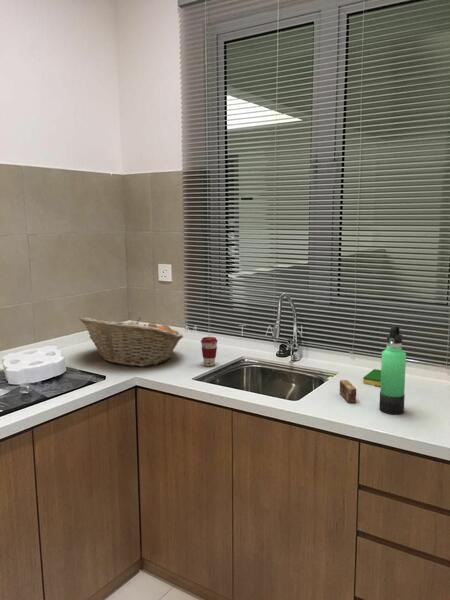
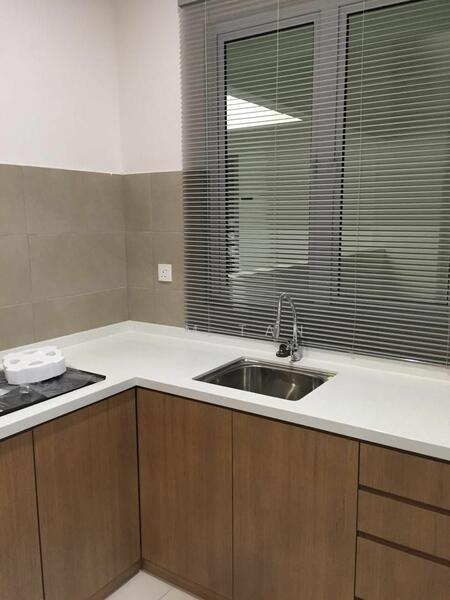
- soap bar (347, 390)
- fruit basket (131, 336)
- coffee cup (209, 351)
- thermos bottle (393, 368)
- dish sponge (377, 377)
